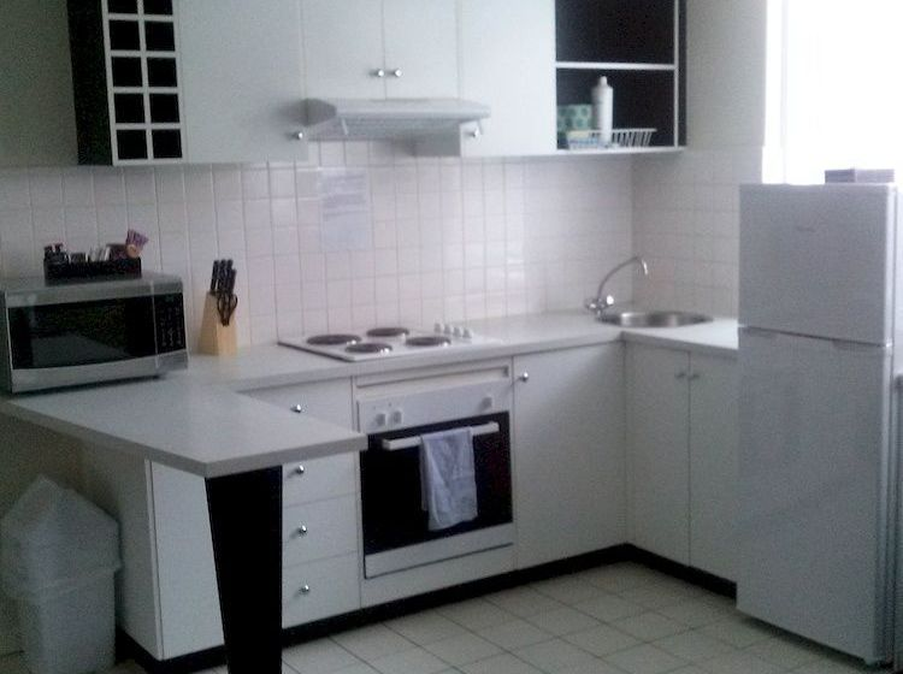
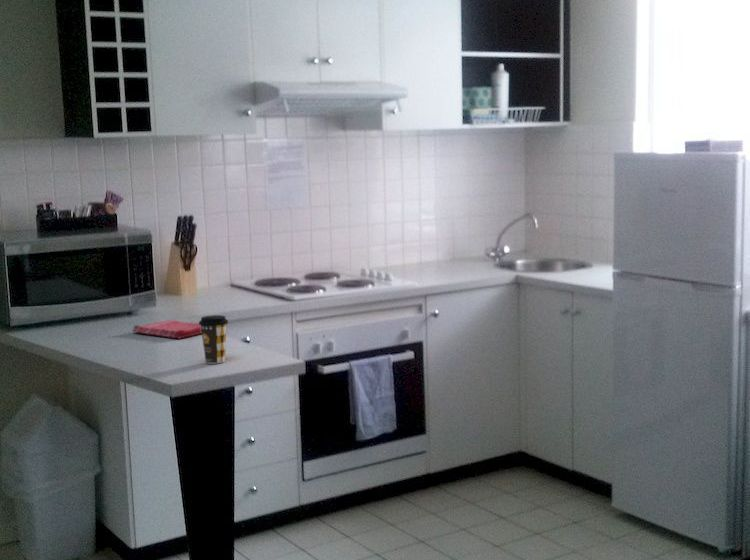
+ dish towel (176, 327)
+ coffee cup (214, 339)
